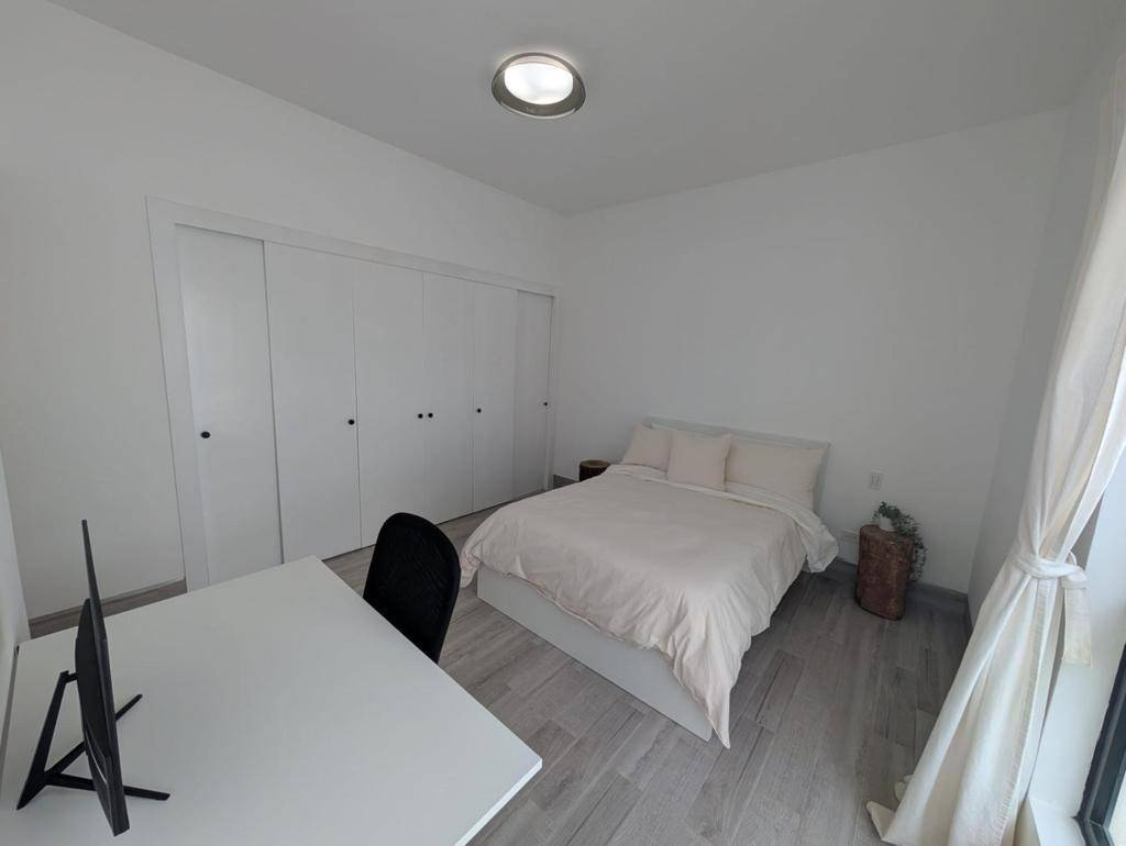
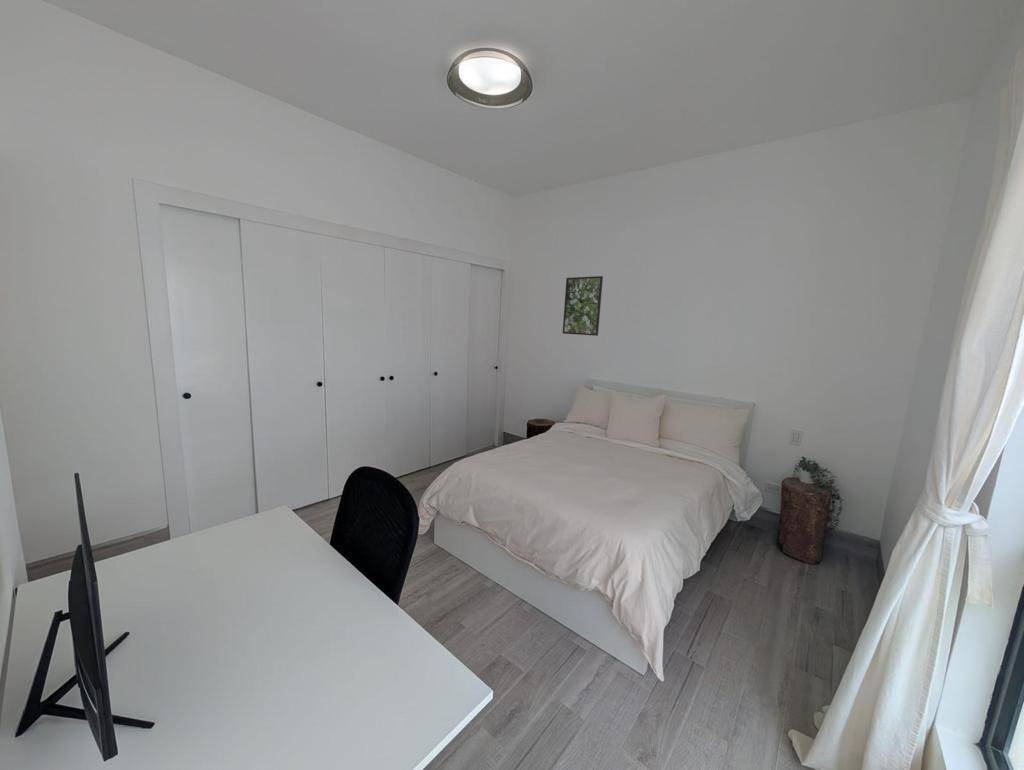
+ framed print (581, 306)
